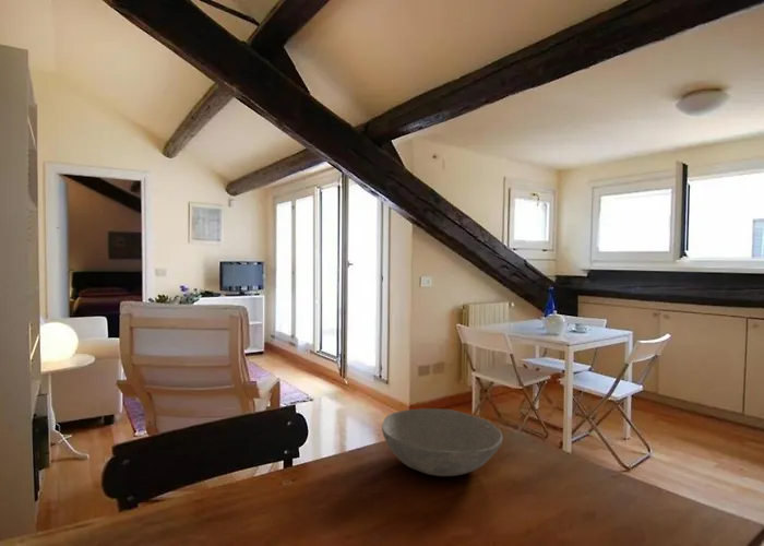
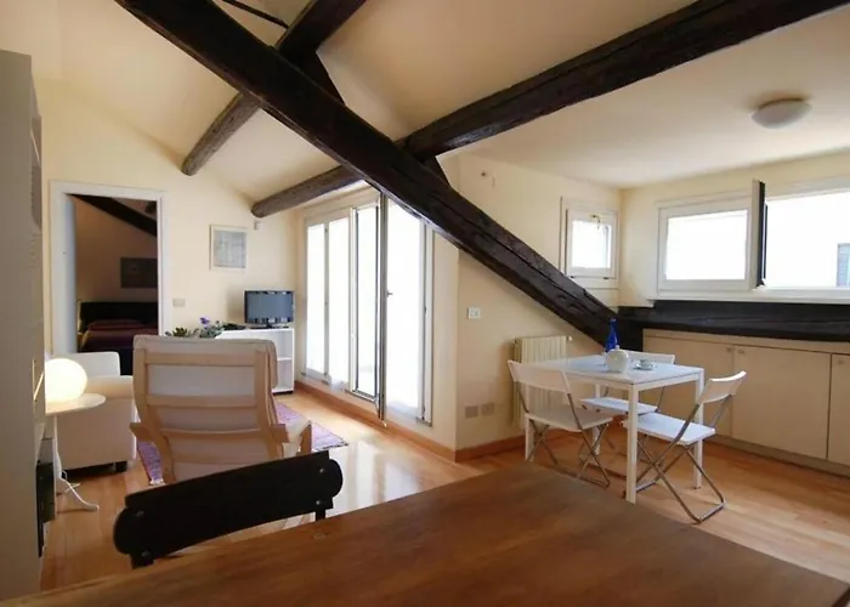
- bowl (440, 444)
